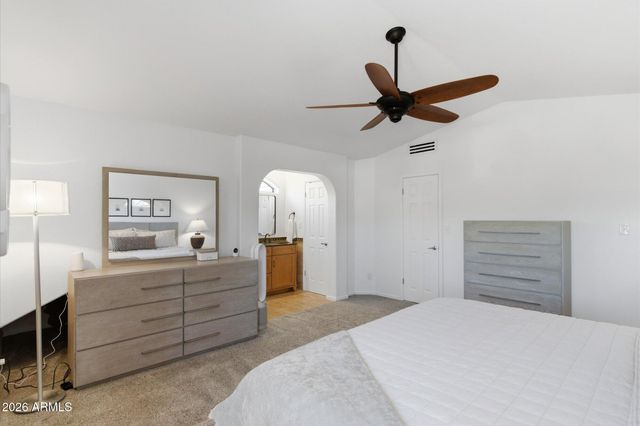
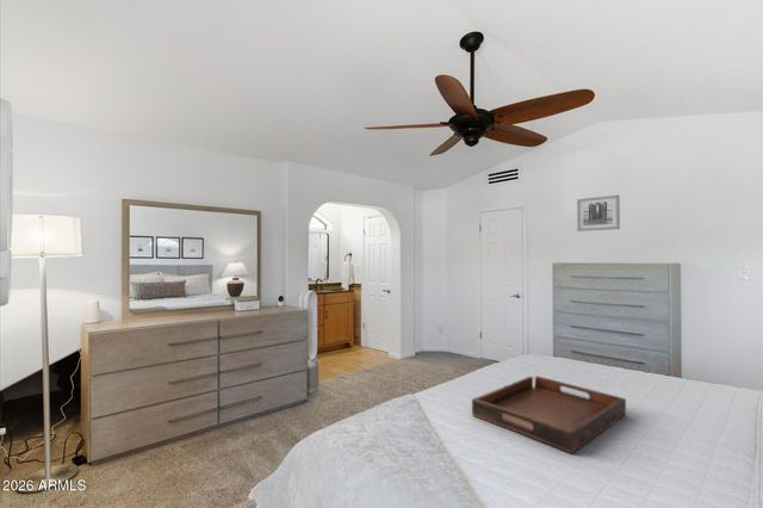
+ wall art (597, 213)
+ serving tray (548, 407)
